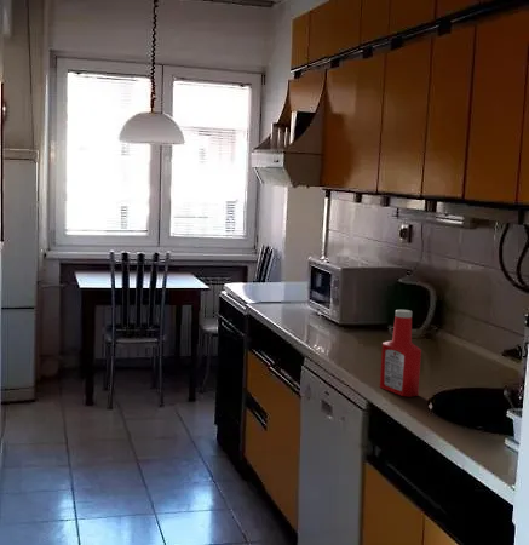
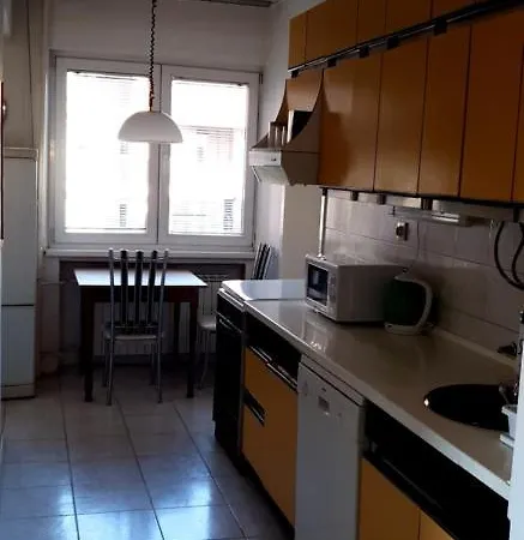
- soap bottle (401, 350)
